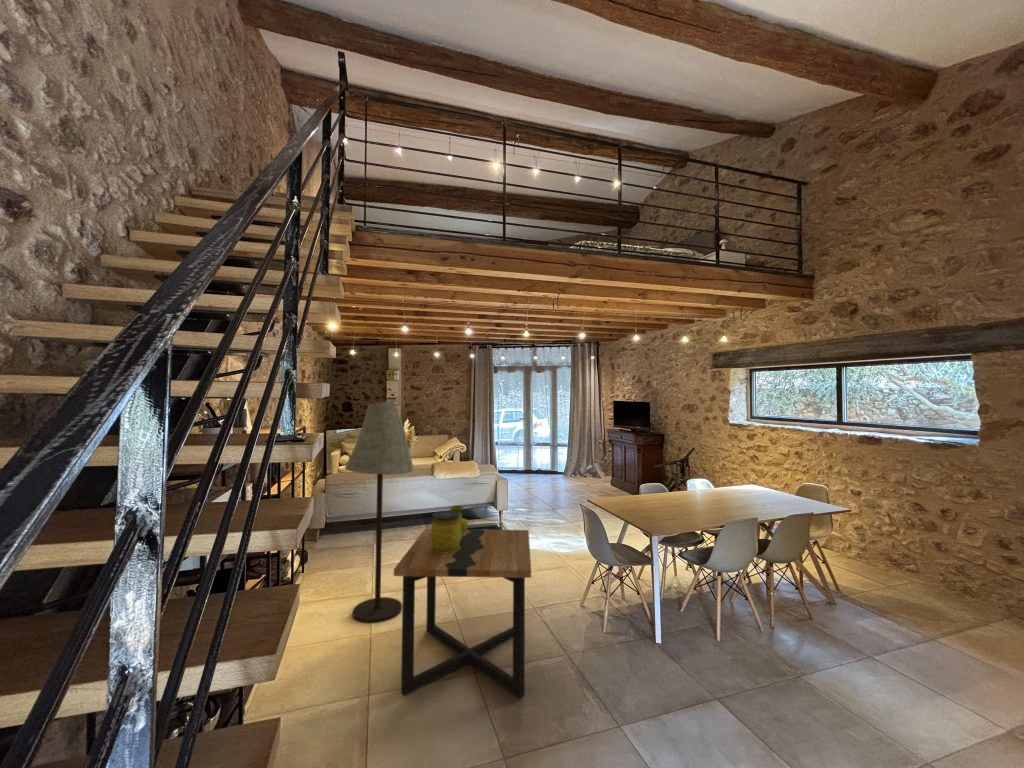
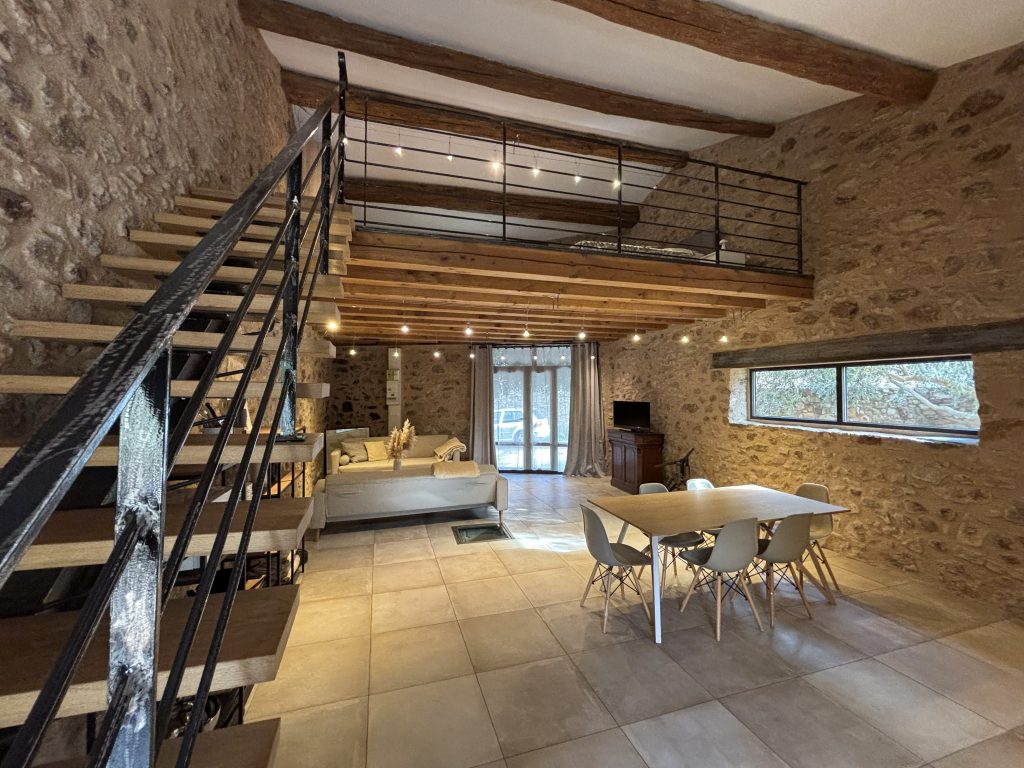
- floor lamp (379, 504)
- decorative vase (450, 527)
- side table (469, 576)
